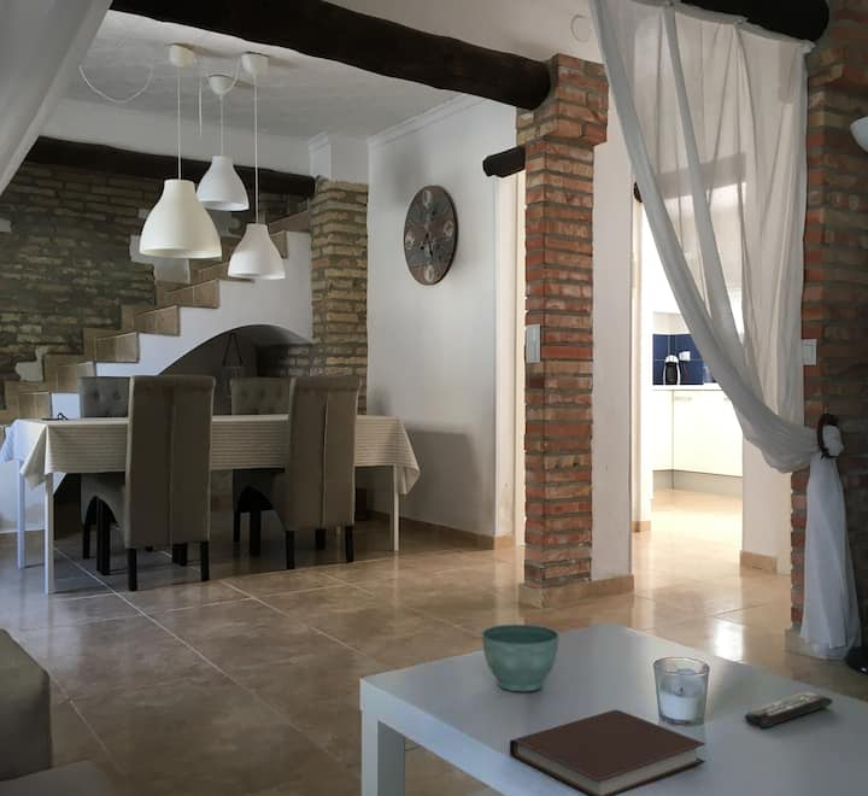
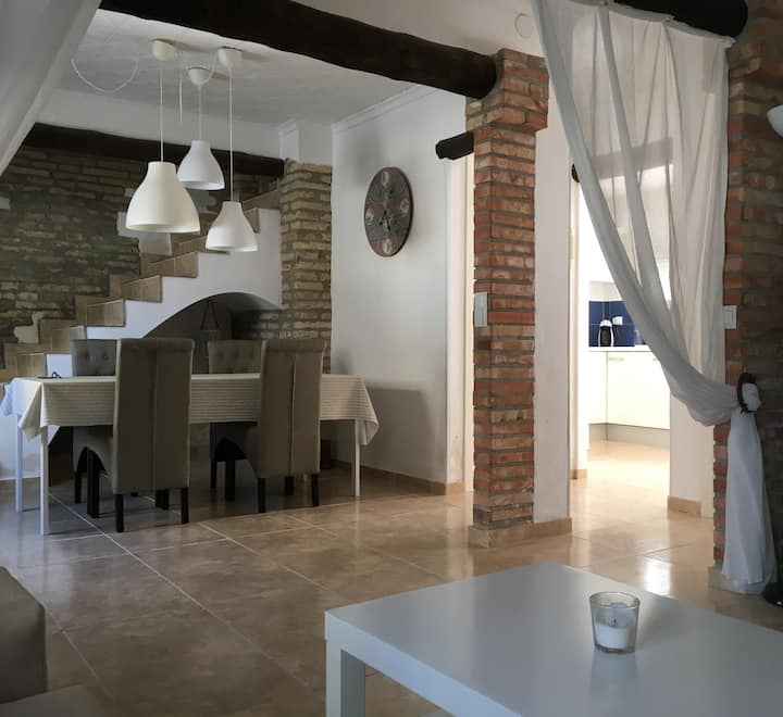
- remote control (790, 708)
- notebook (606, 749)
- flower pot (520, 659)
